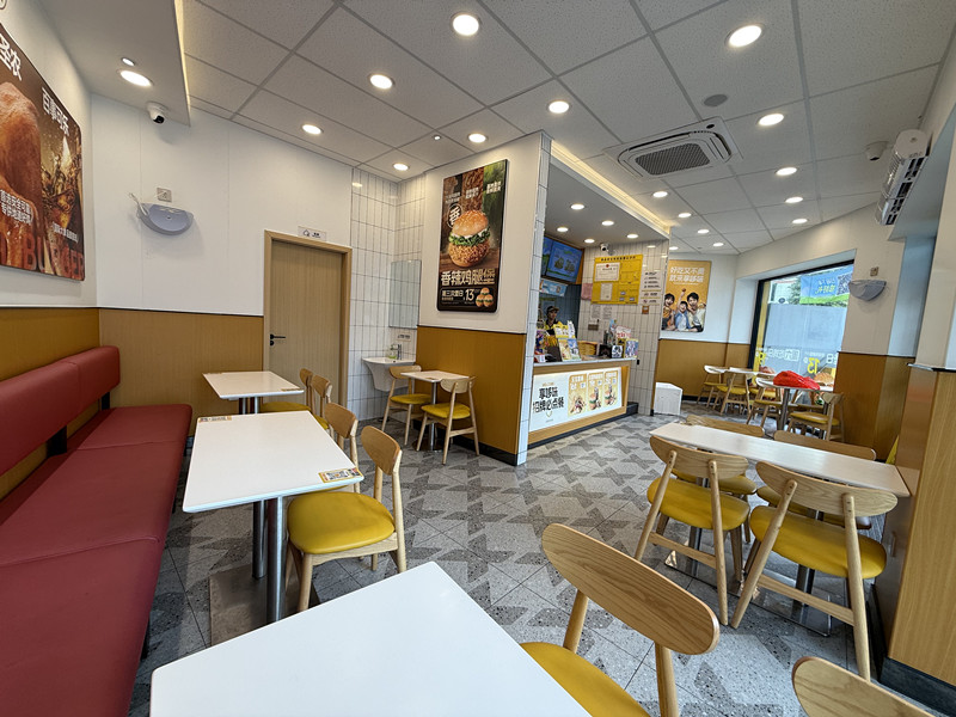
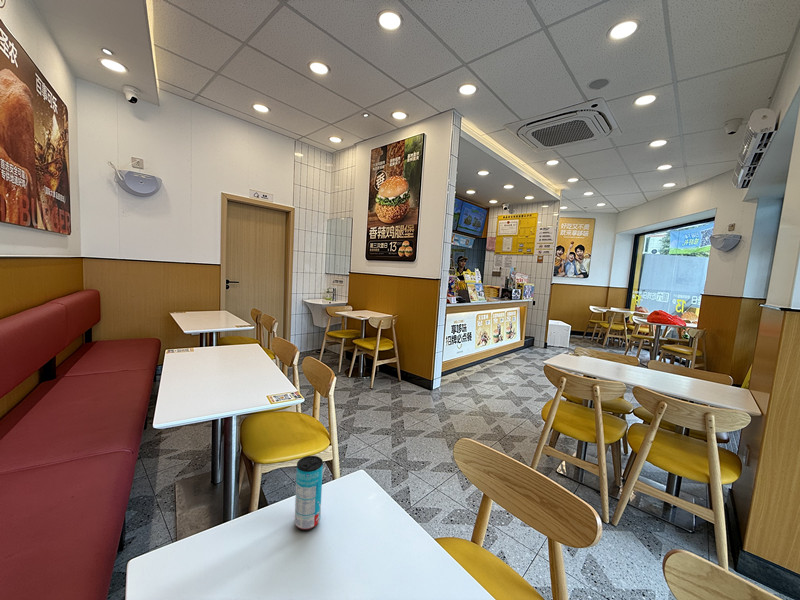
+ beverage can (308, 492)
